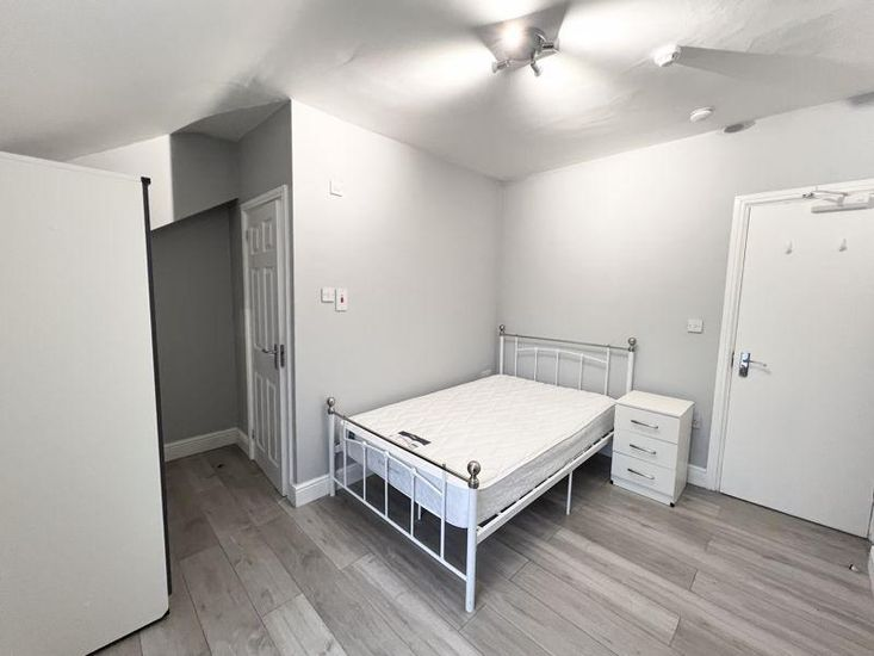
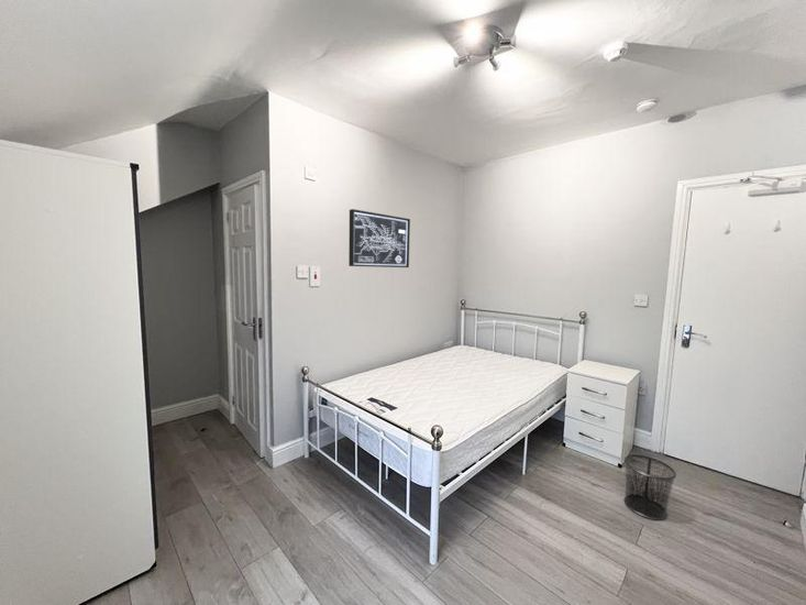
+ wall art (380, 241)
+ waste bin (647, 486)
